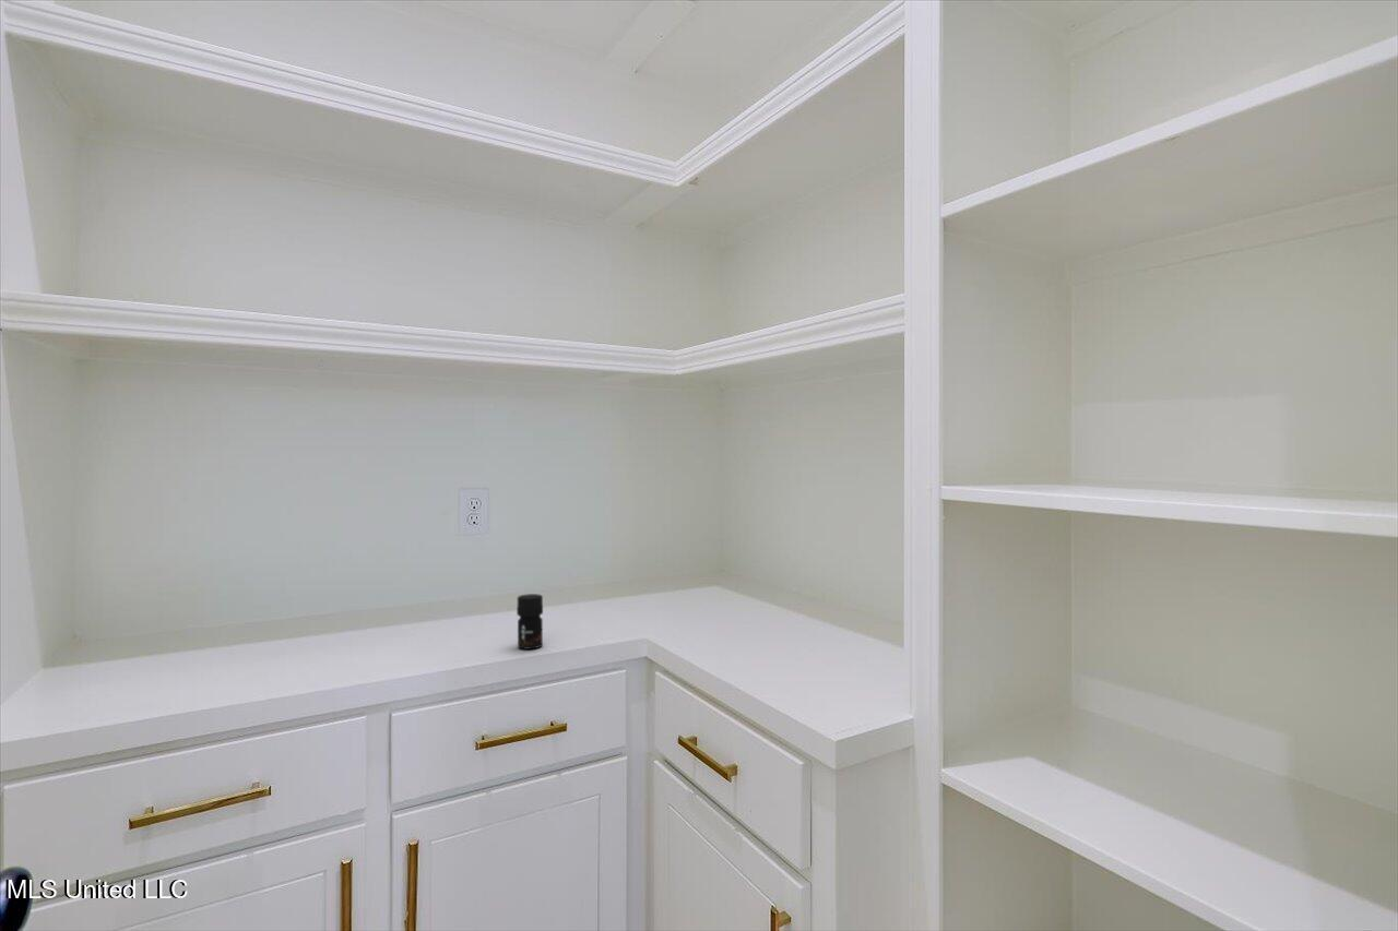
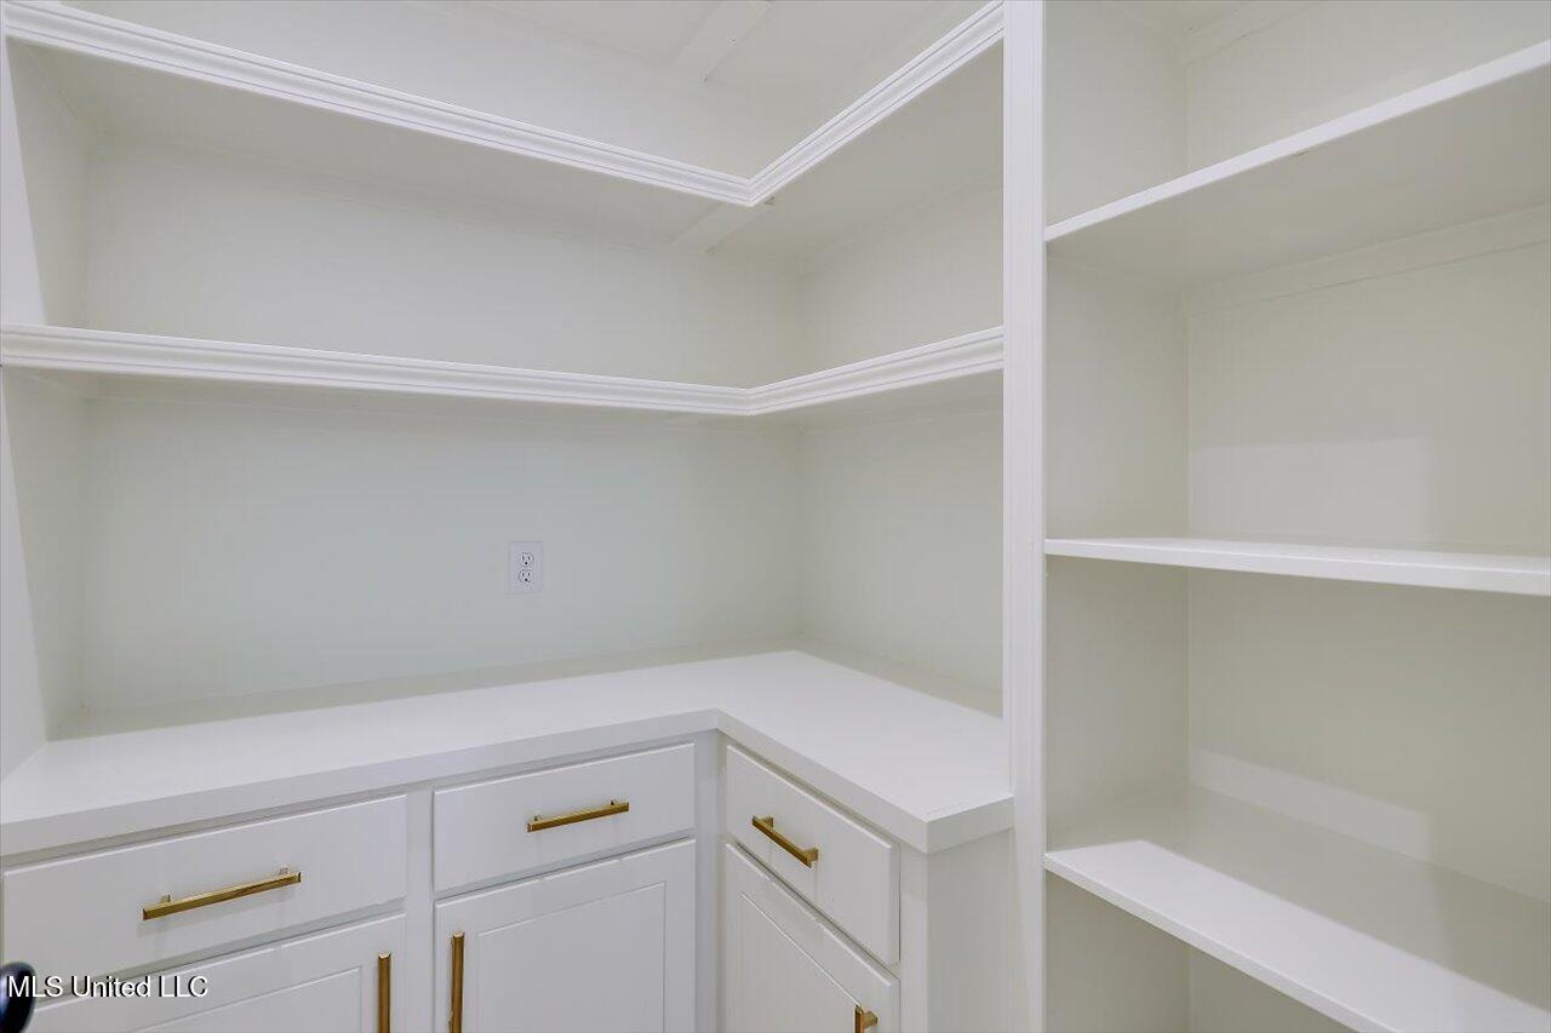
- jar (530, 621)
